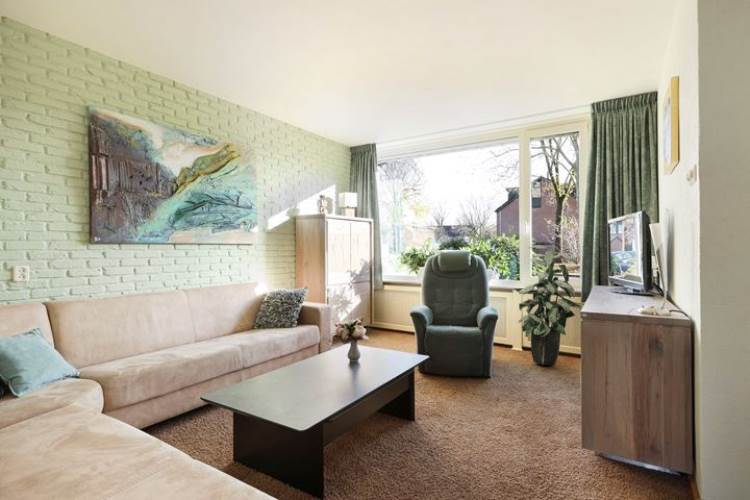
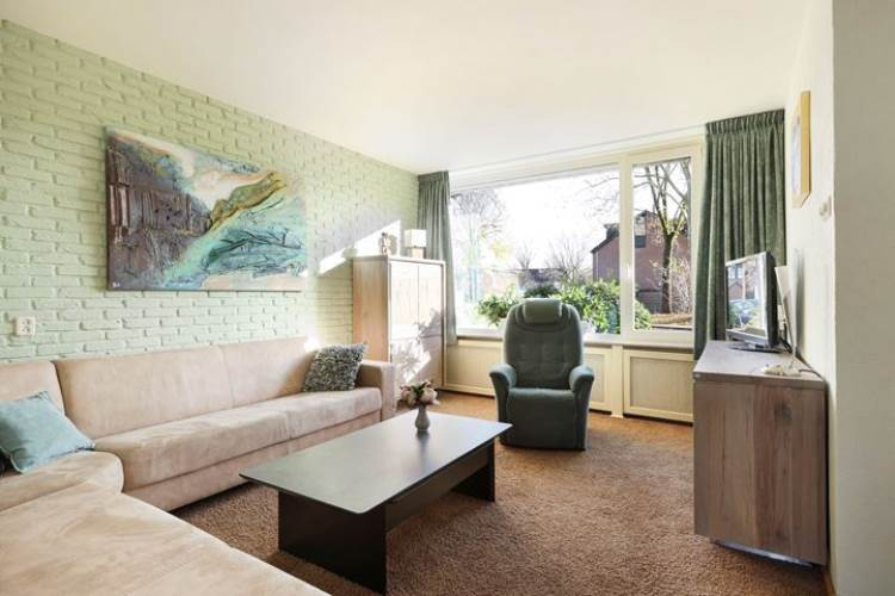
- indoor plant (544, 304)
